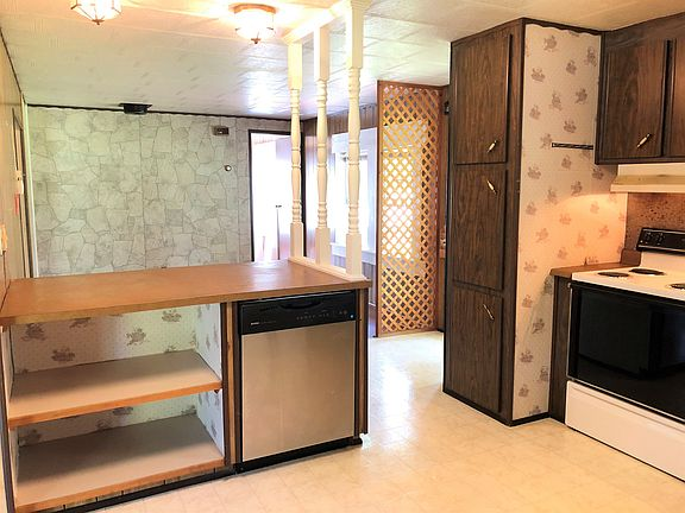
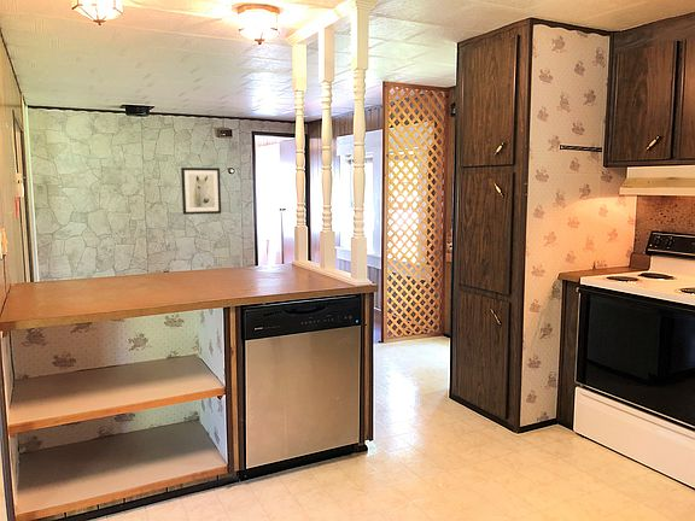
+ wall art (202, 191)
